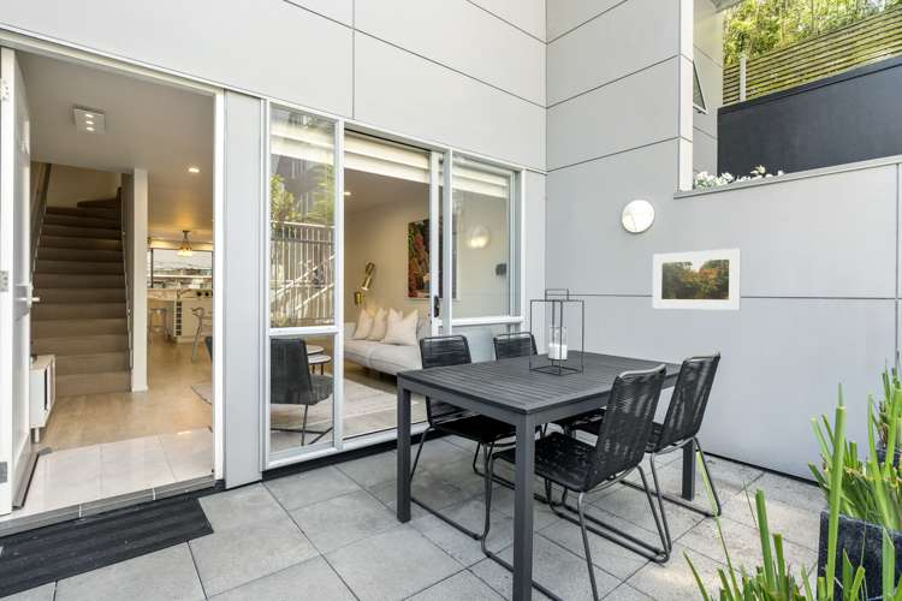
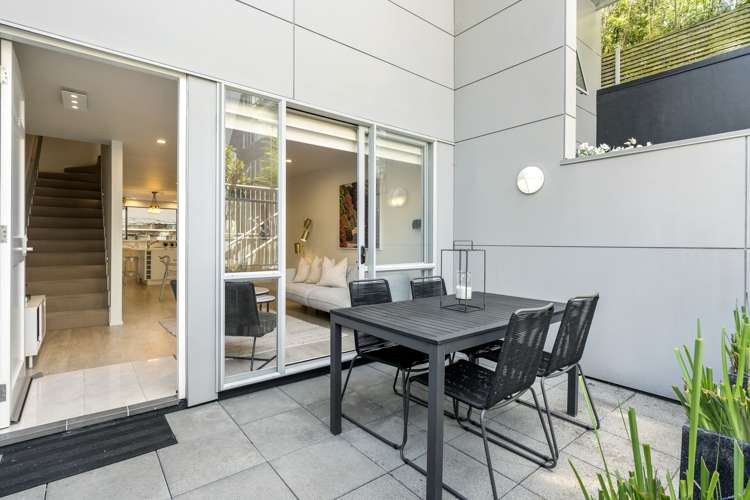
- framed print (693, 280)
